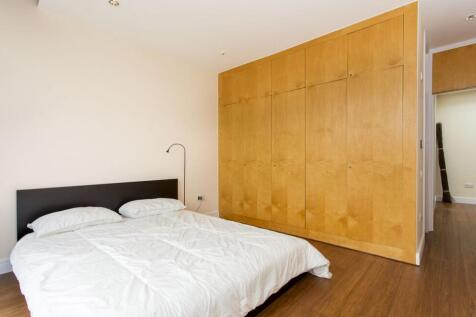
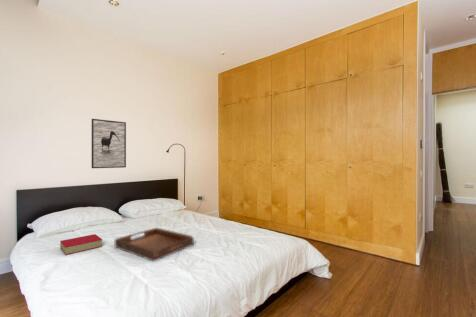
+ serving tray (155, 241)
+ book (81, 243)
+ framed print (109, 144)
